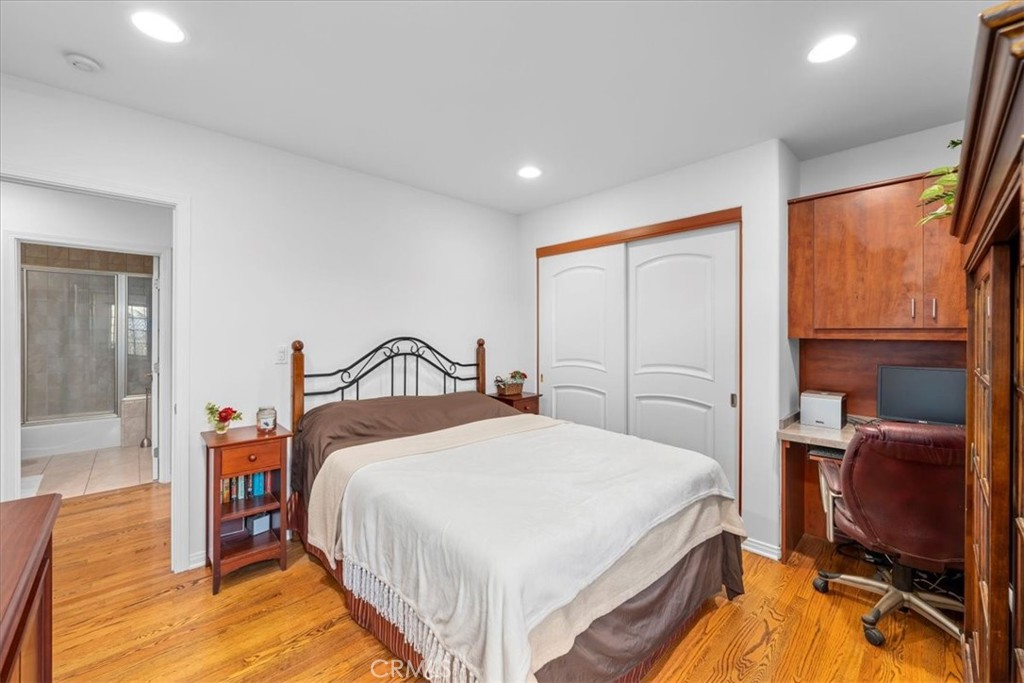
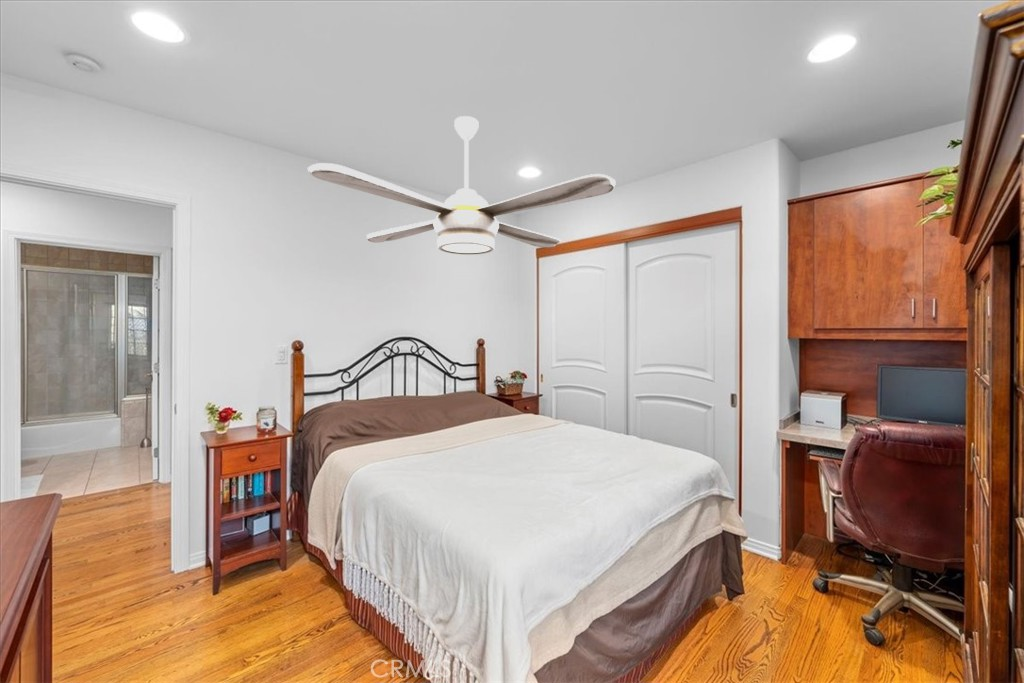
+ ceiling fan (466, 185)
